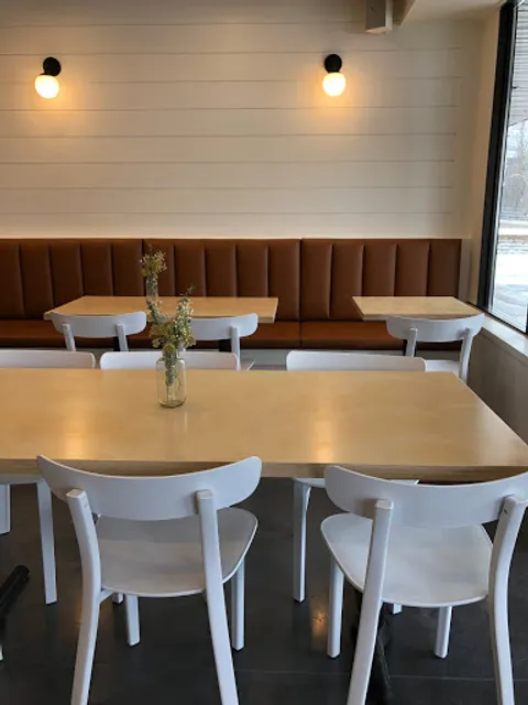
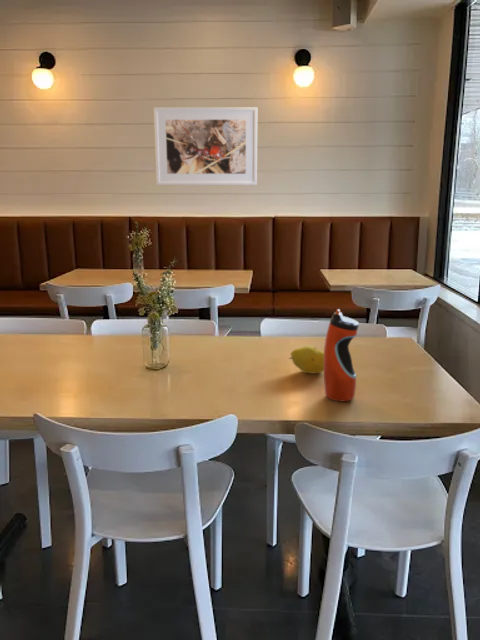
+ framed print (206, 146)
+ water bottle (340, 354)
+ fruit (307, 359)
